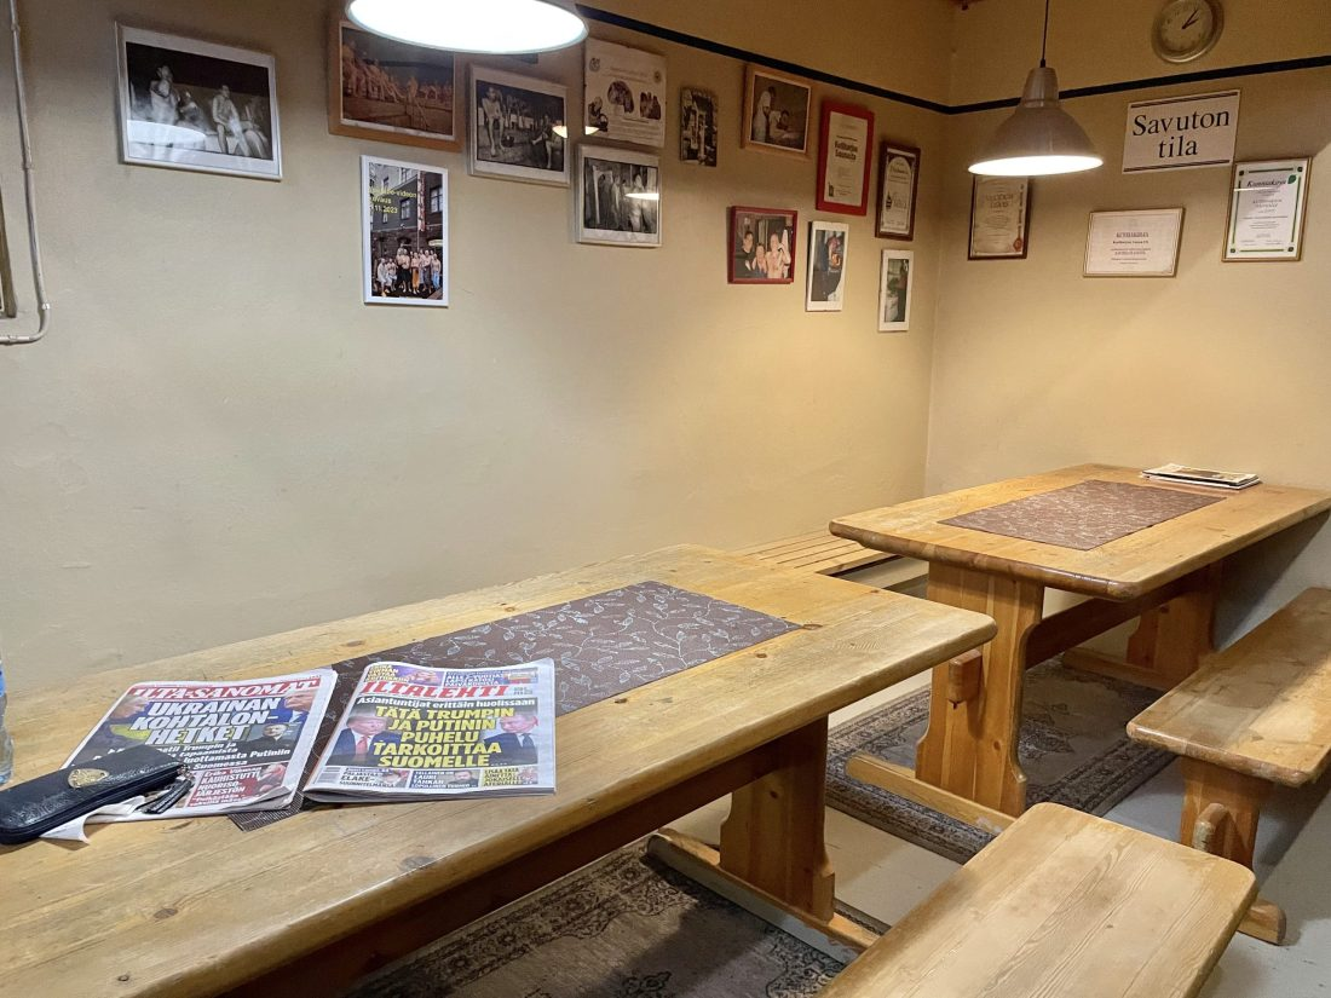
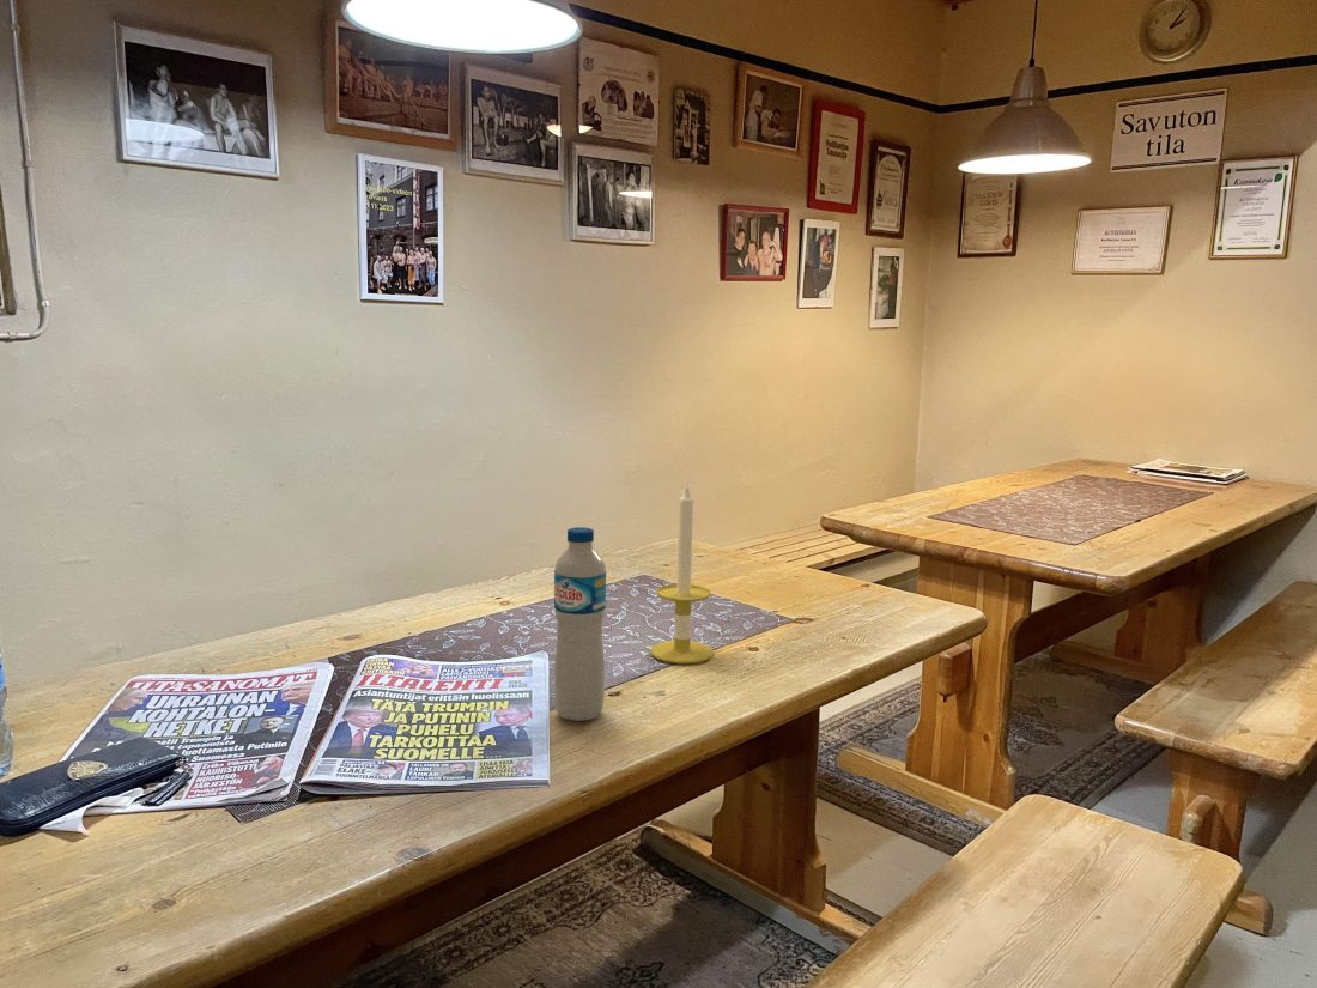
+ candle (684, 569)
+ water bottle (579, 623)
